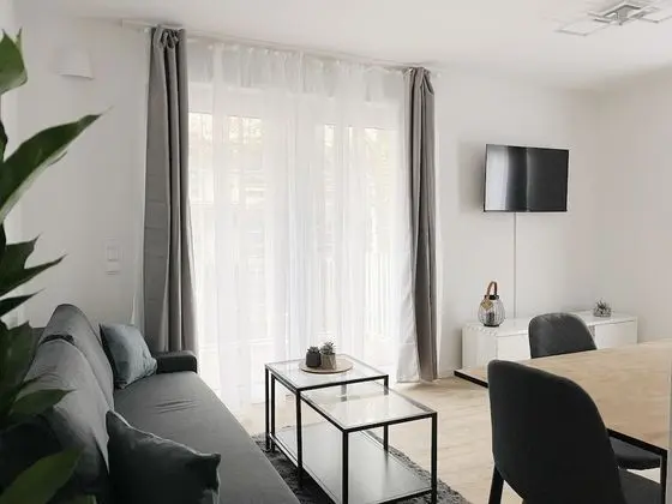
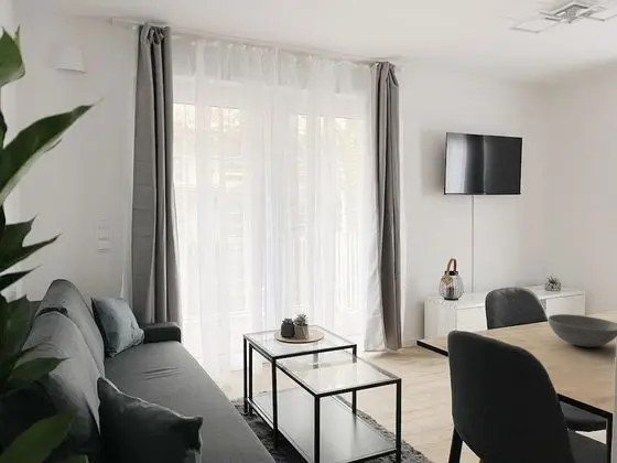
+ bowl (583, 332)
